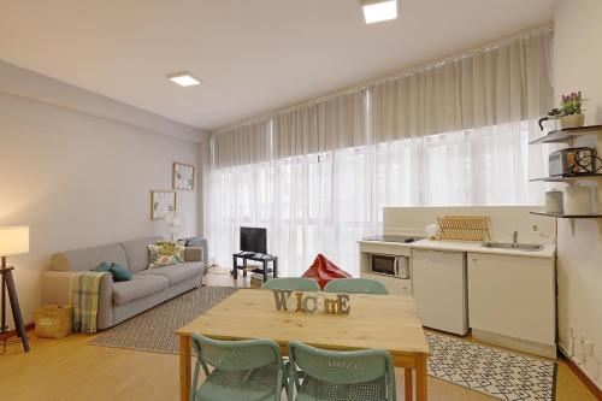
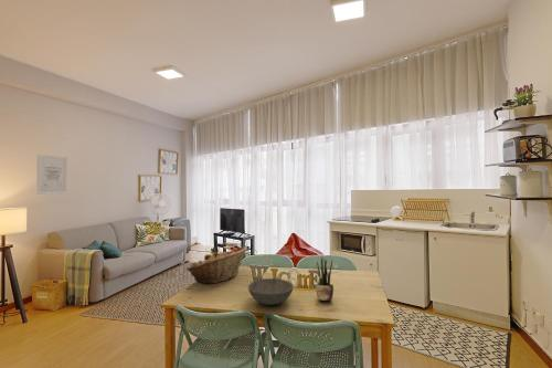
+ wall art (52, 175)
+ bowl (270, 293)
+ fruit basket (219, 262)
+ potted plant (325, 277)
